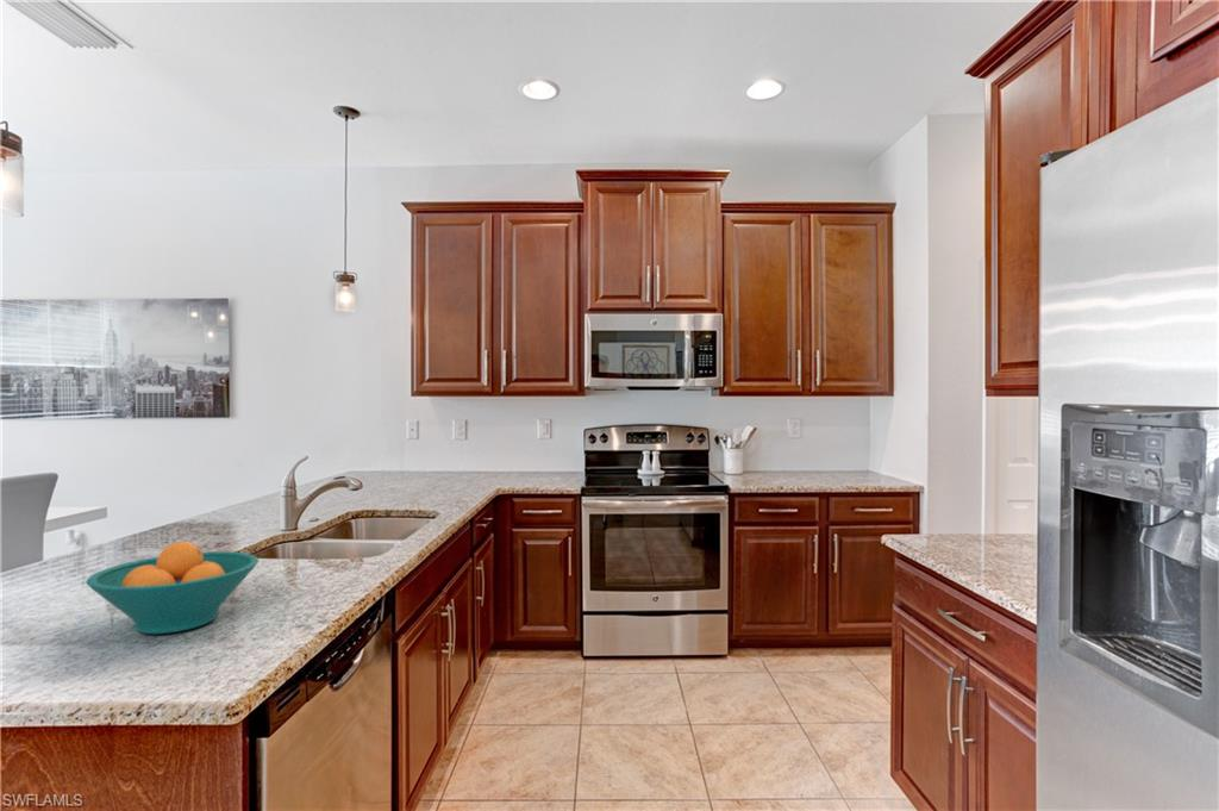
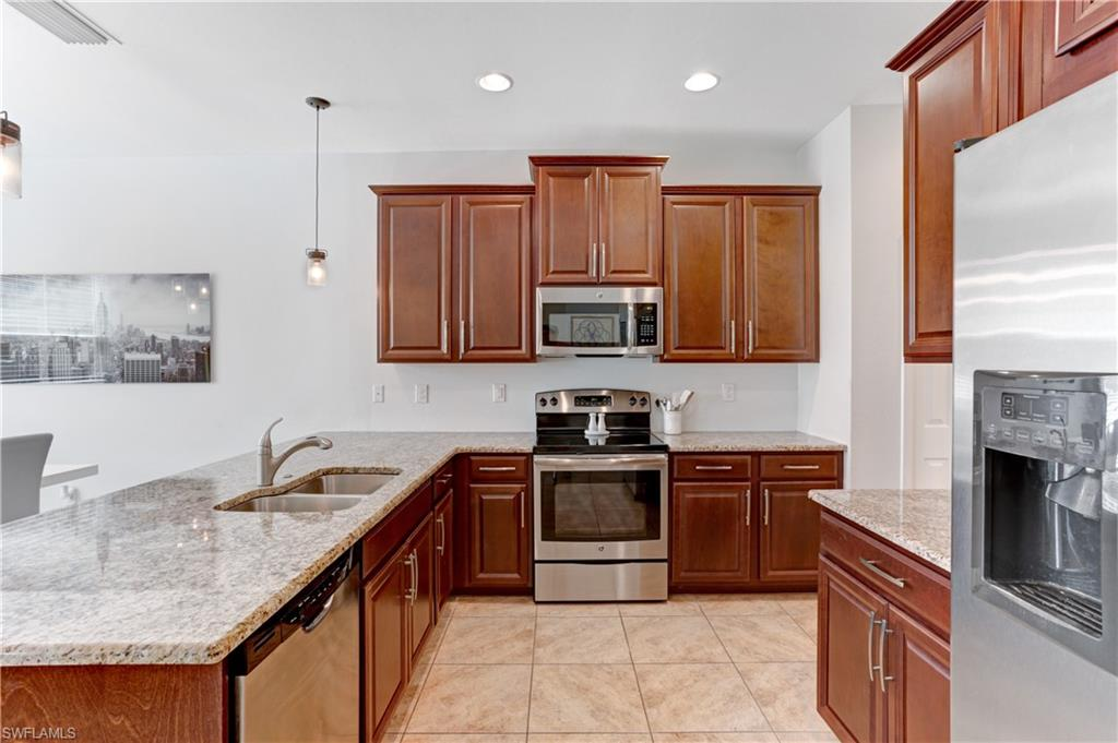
- fruit bowl (177, 582)
